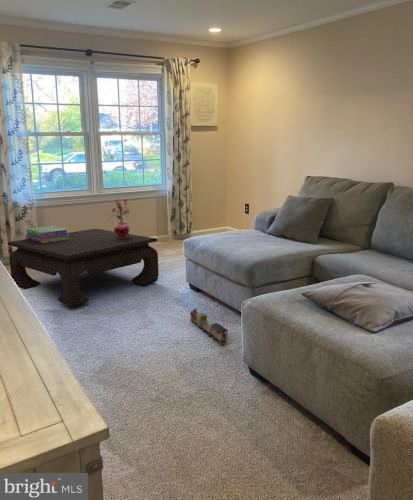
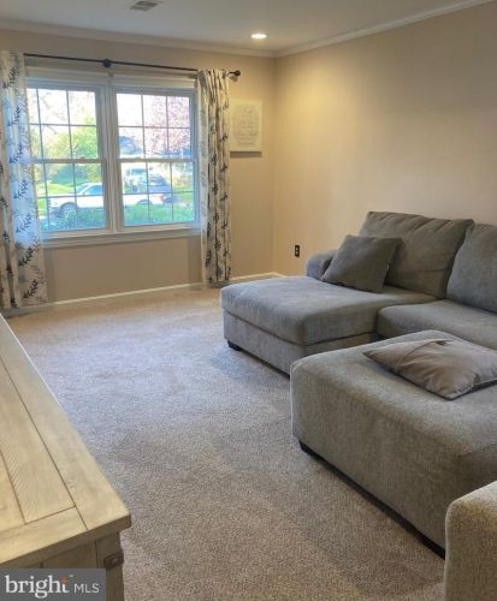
- coffee table (85, 262)
- toy train (207, 324)
- stack of books (47, 233)
- potted plant (120, 217)
